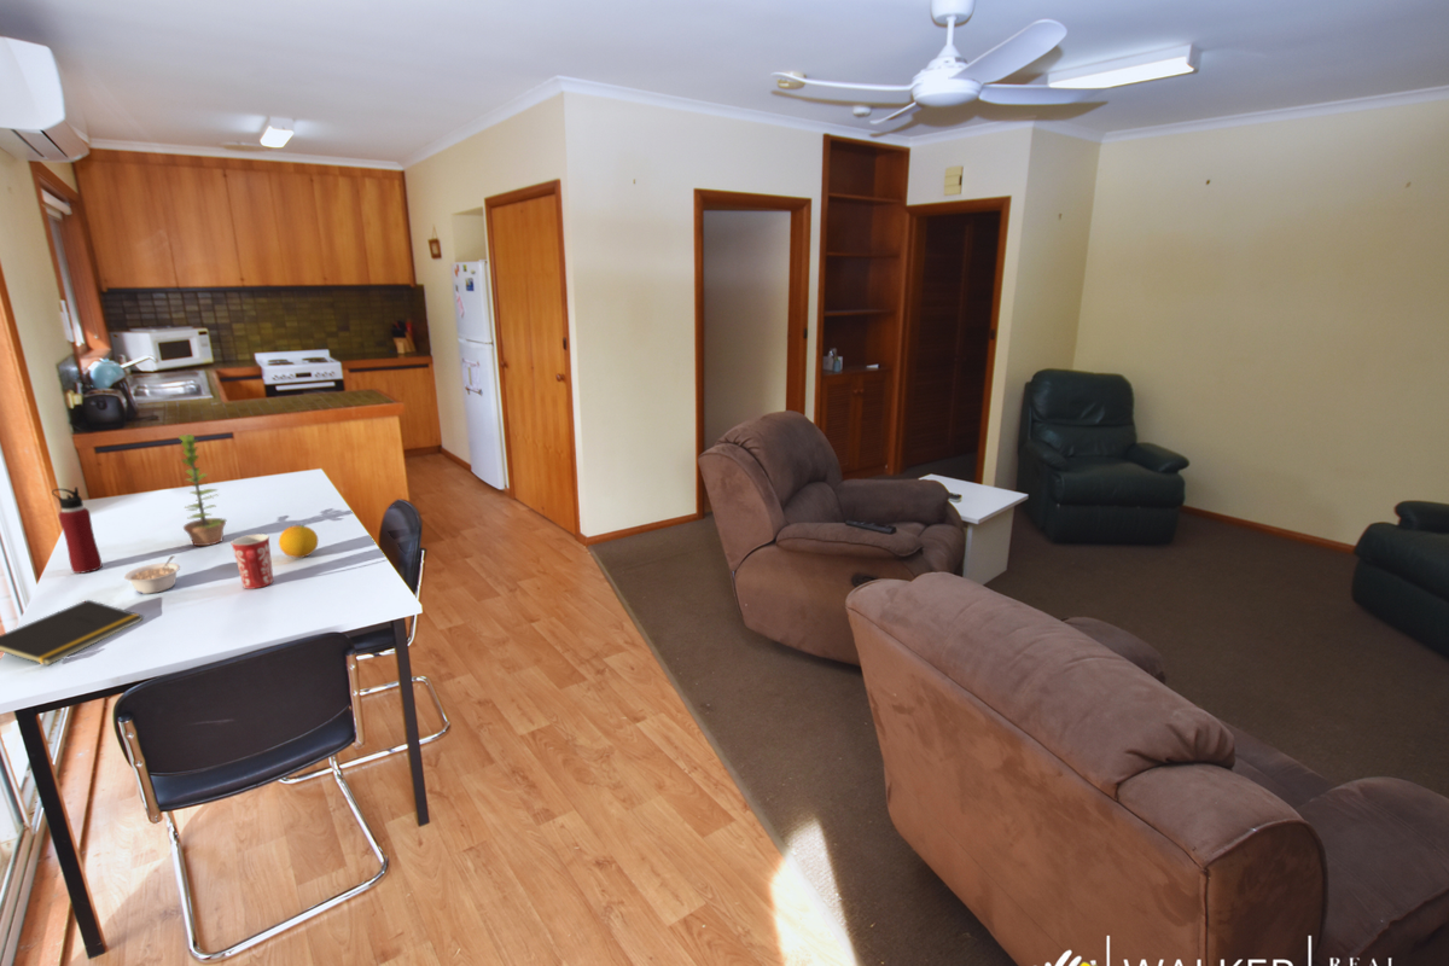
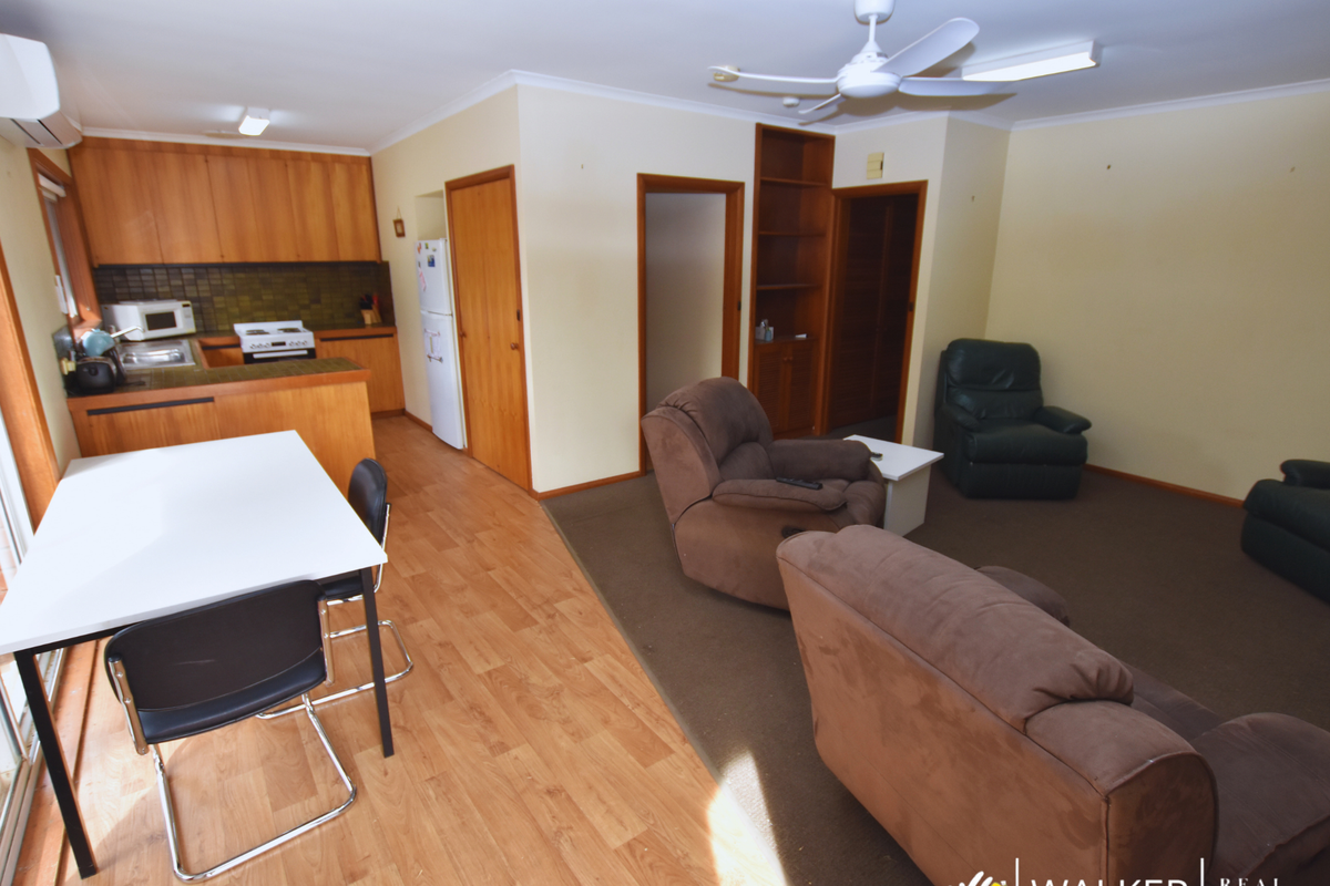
- plant (198, 489)
- fruit (298, 541)
- water bottle (77, 529)
- notepad (69, 630)
- mug (254, 563)
- legume (153, 577)
